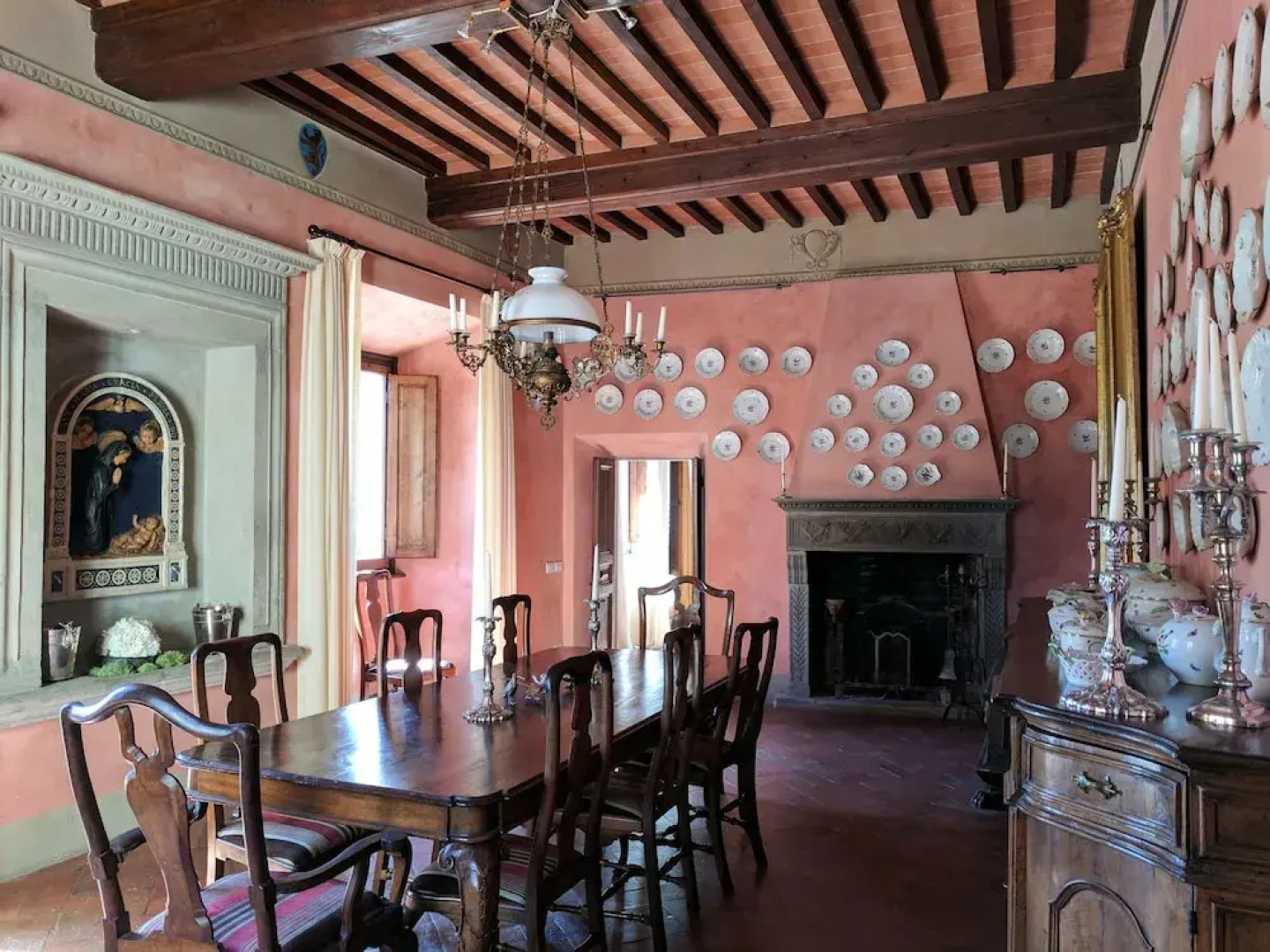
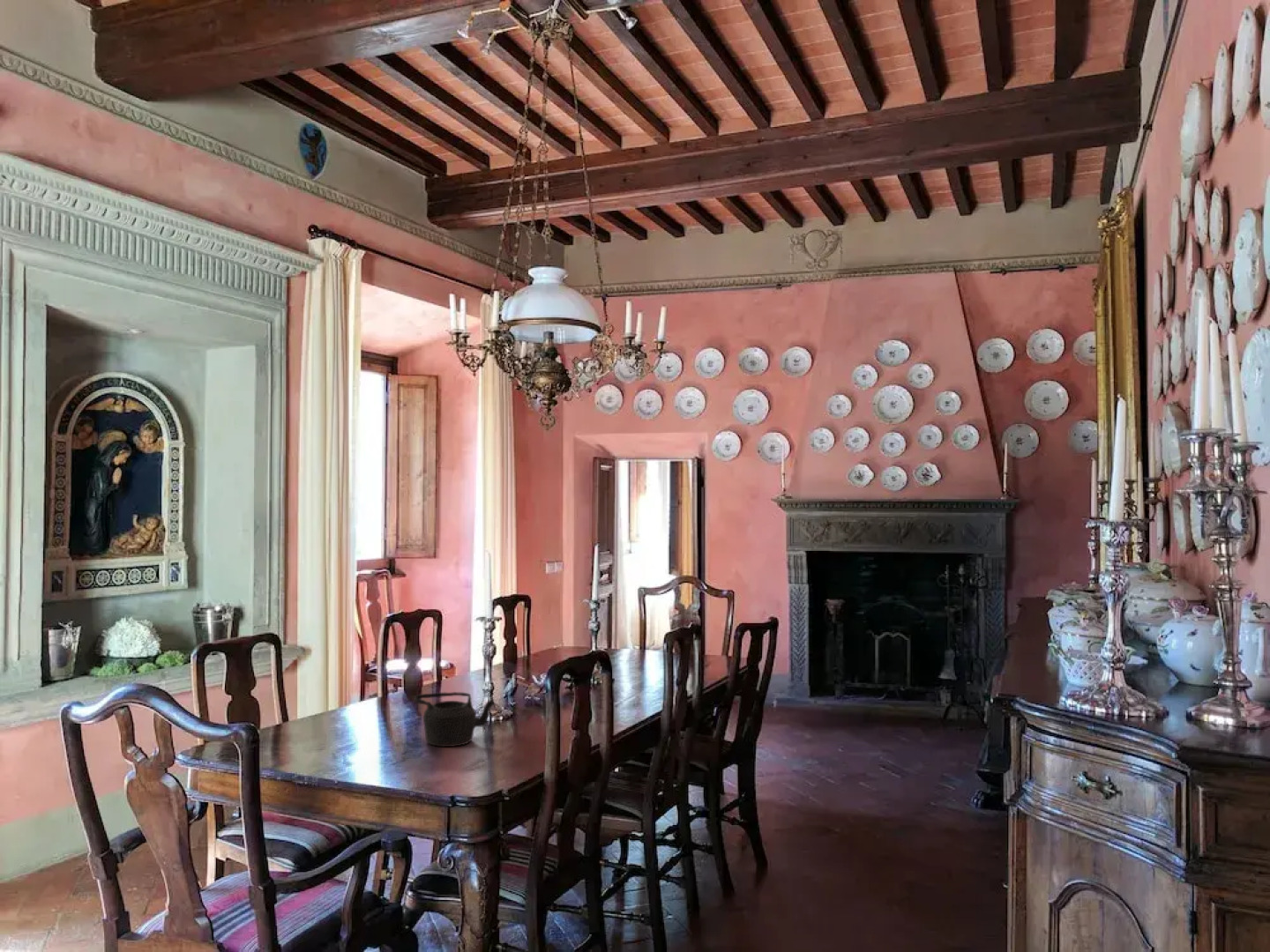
+ teapot (453, 718)
